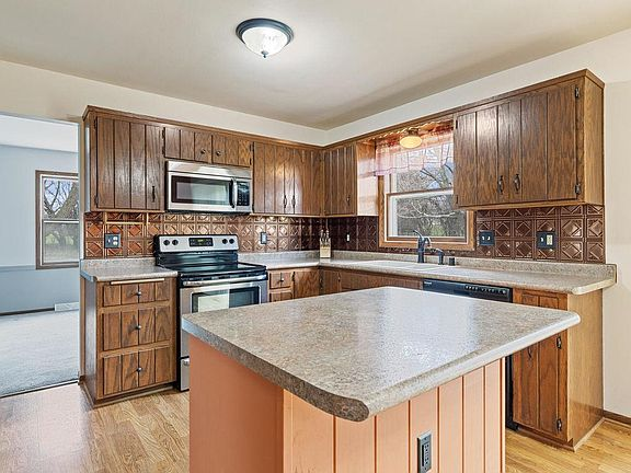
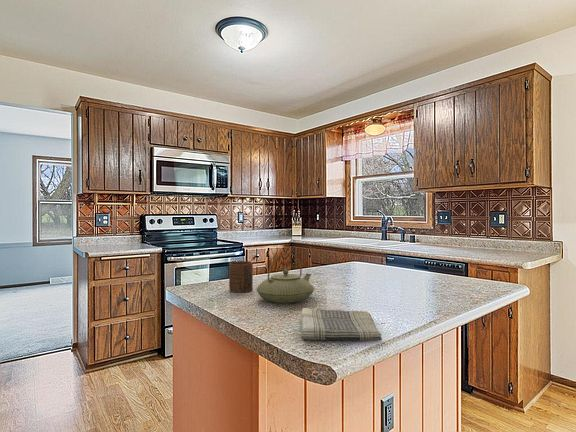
+ dish towel (338, 321)
+ teapot (288, 275)
+ cup (241, 276)
